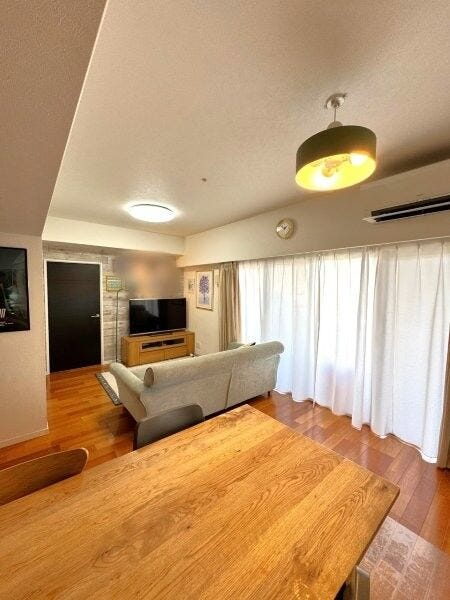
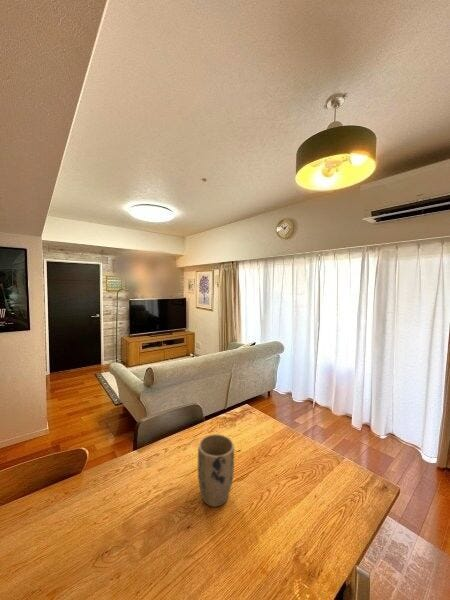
+ plant pot (215, 470)
